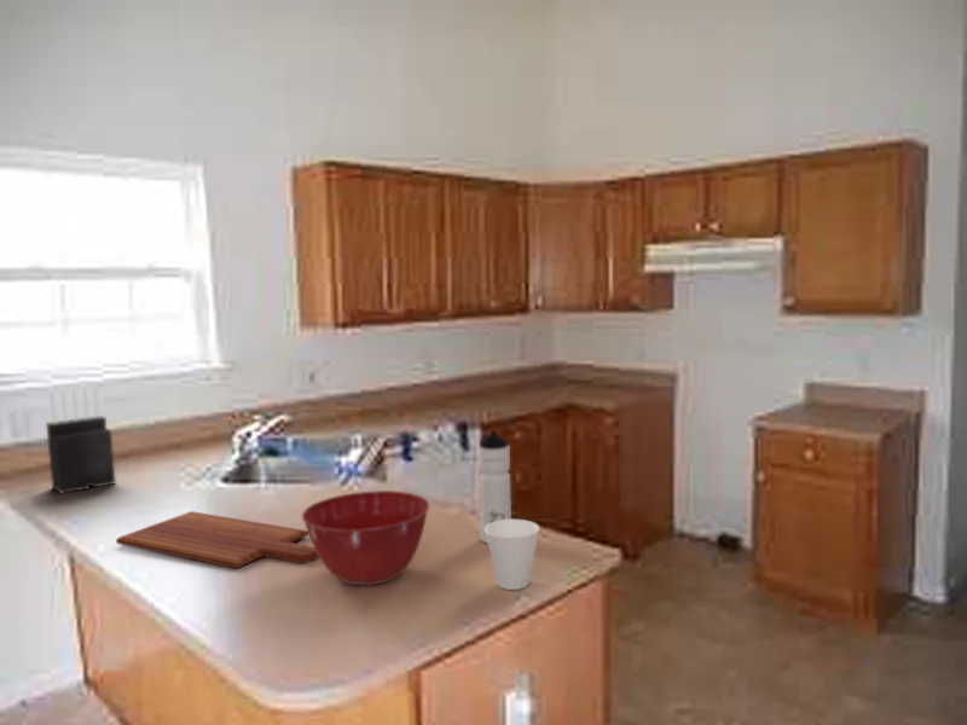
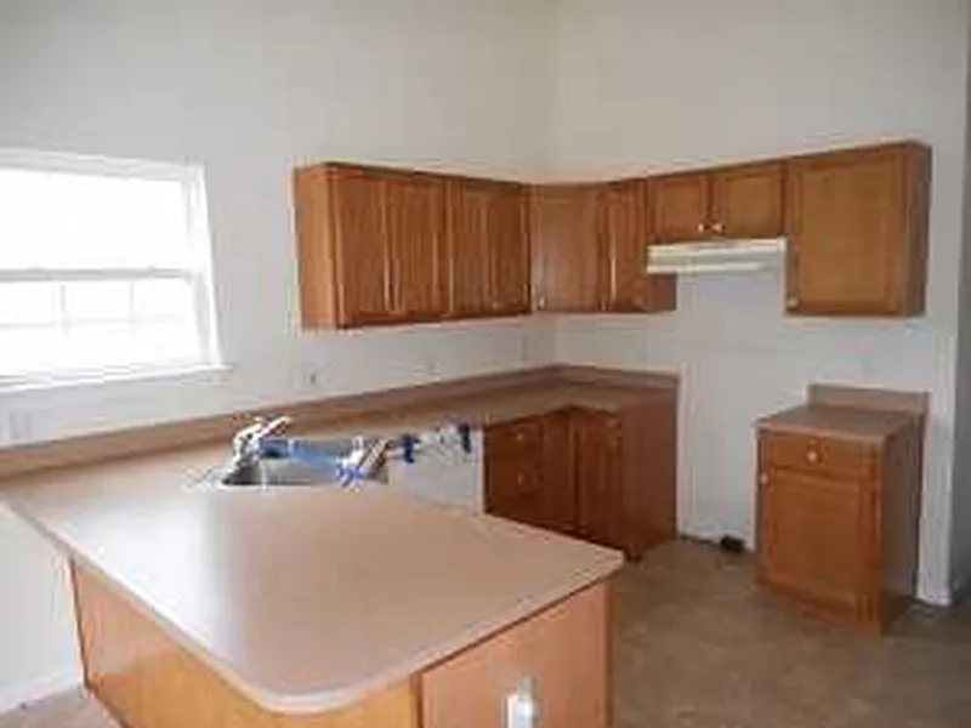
- cutting board (216, 538)
- mixing bowl (367, 540)
- water bottle (494, 485)
- cup (511, 555)
- knife block (80, 437)
